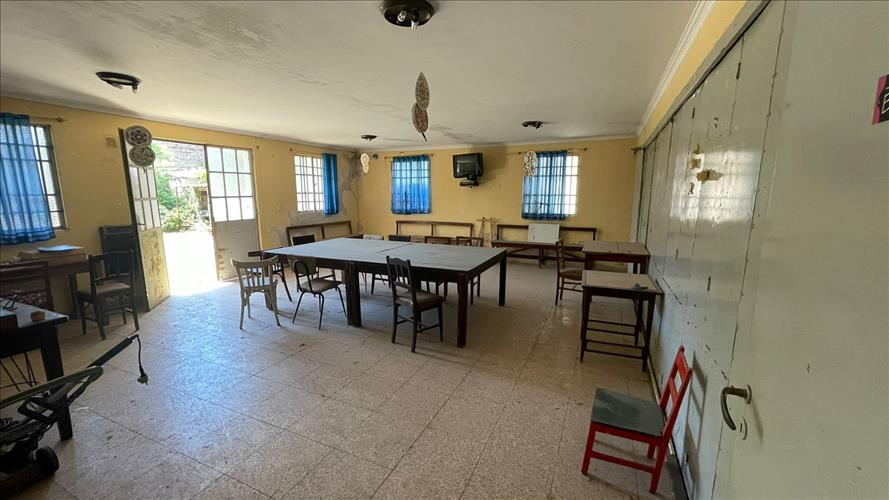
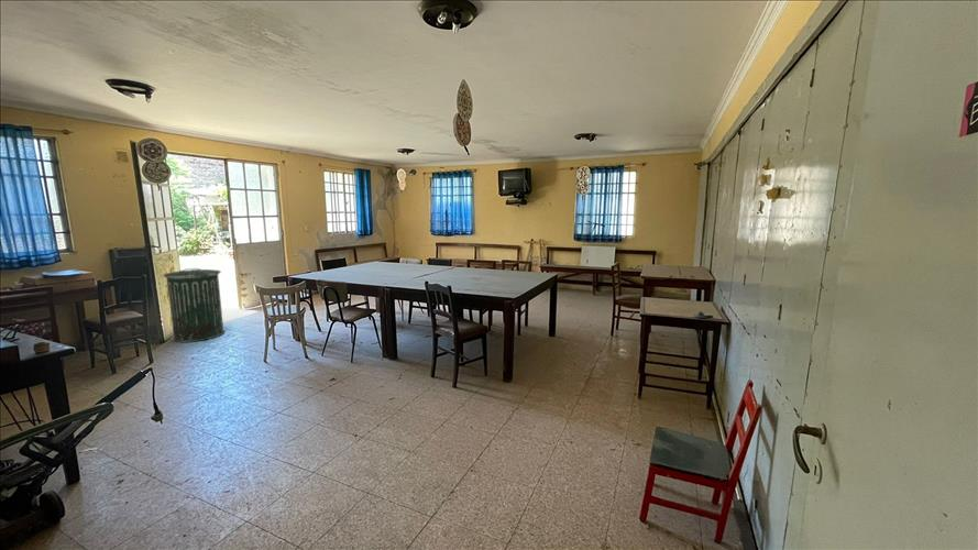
+ trash can (196, 301)
